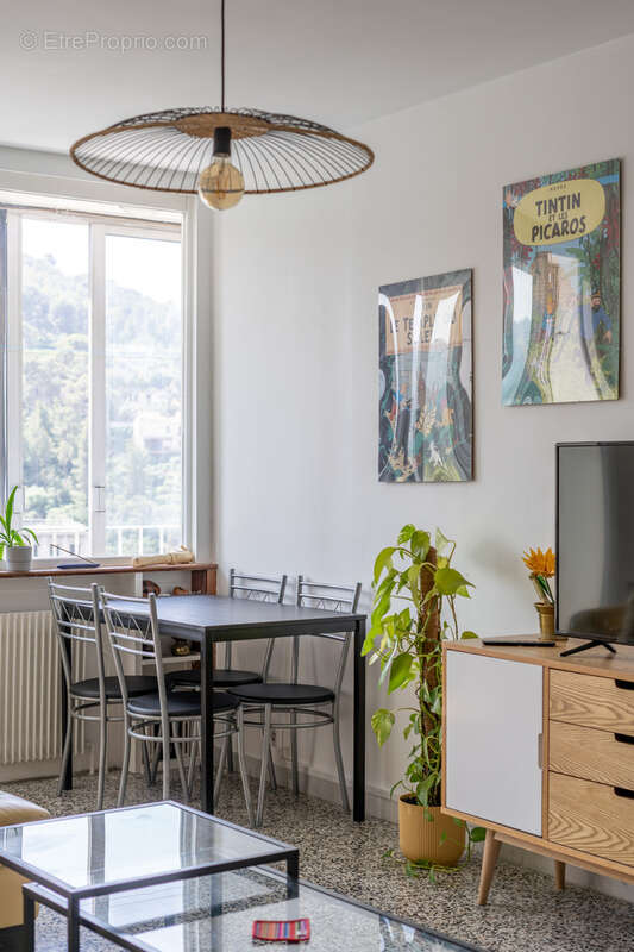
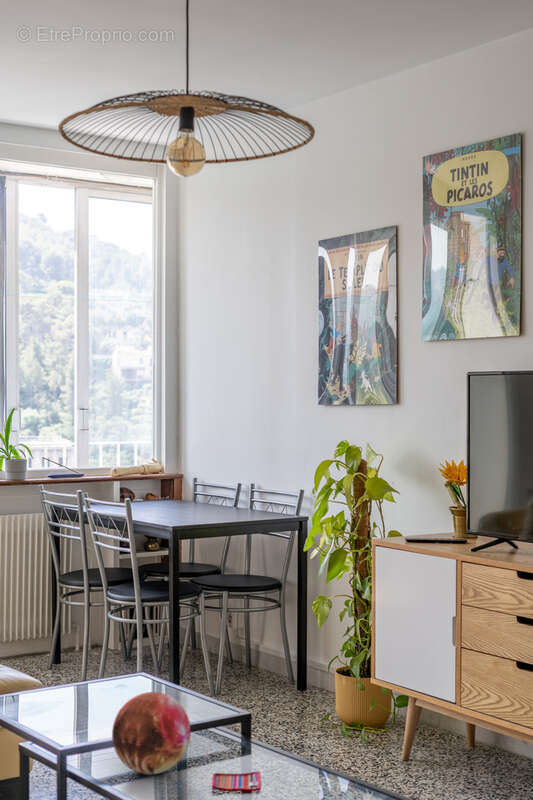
+ decorative orb (151, 732)
